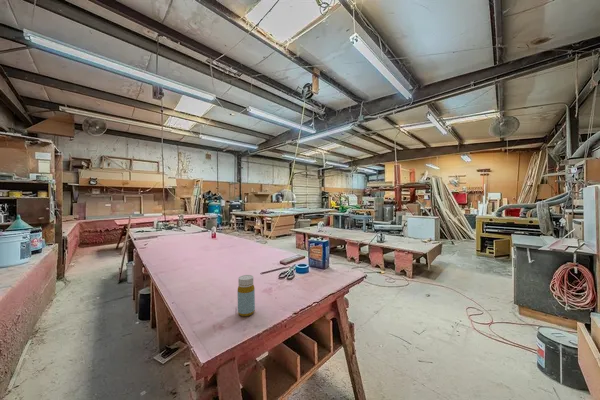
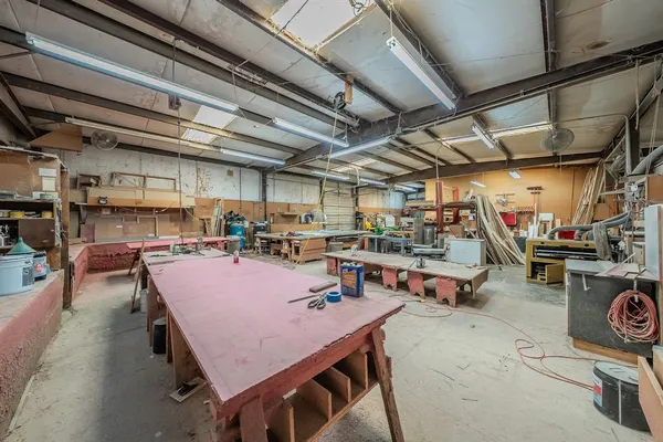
- bottle (246, 295)
